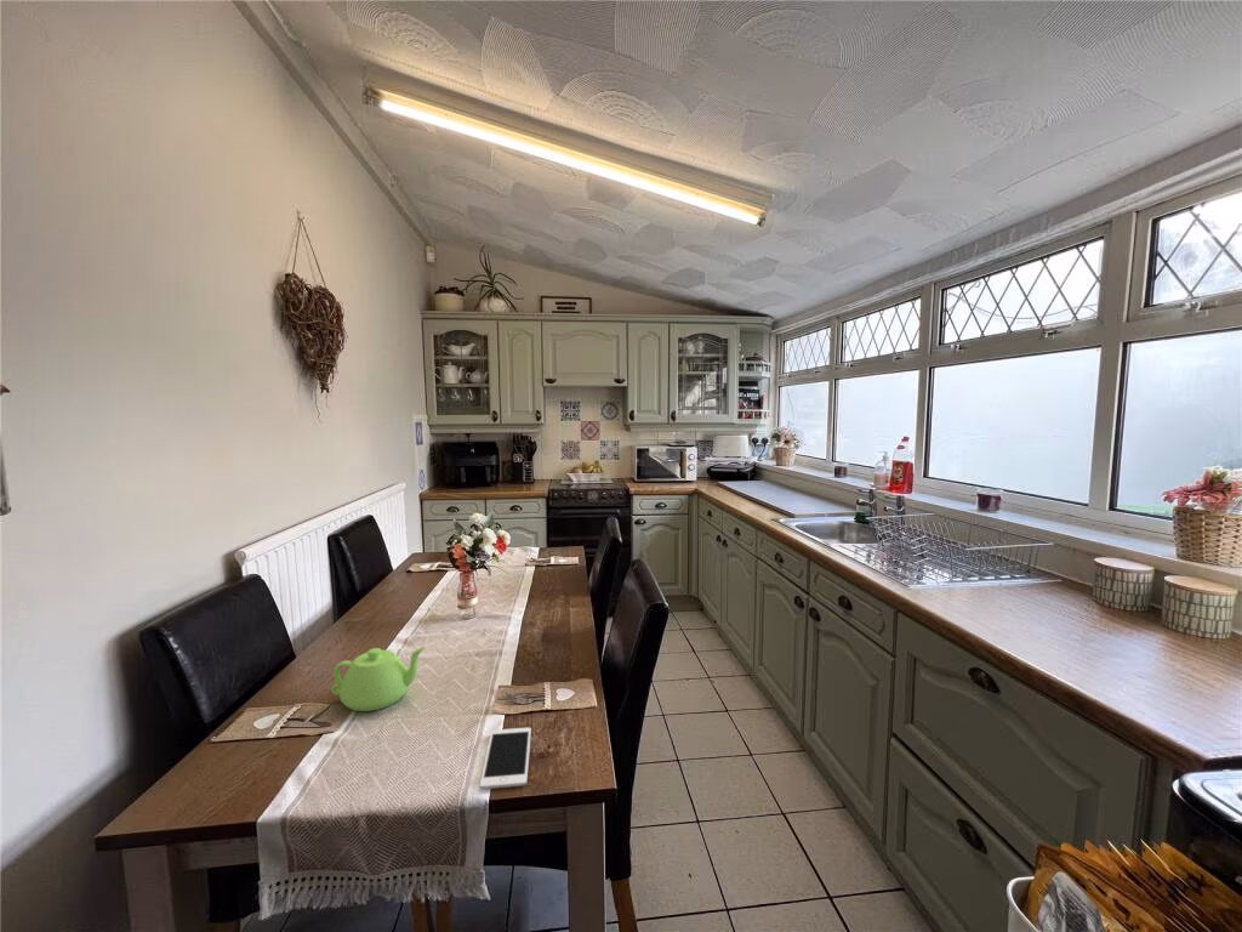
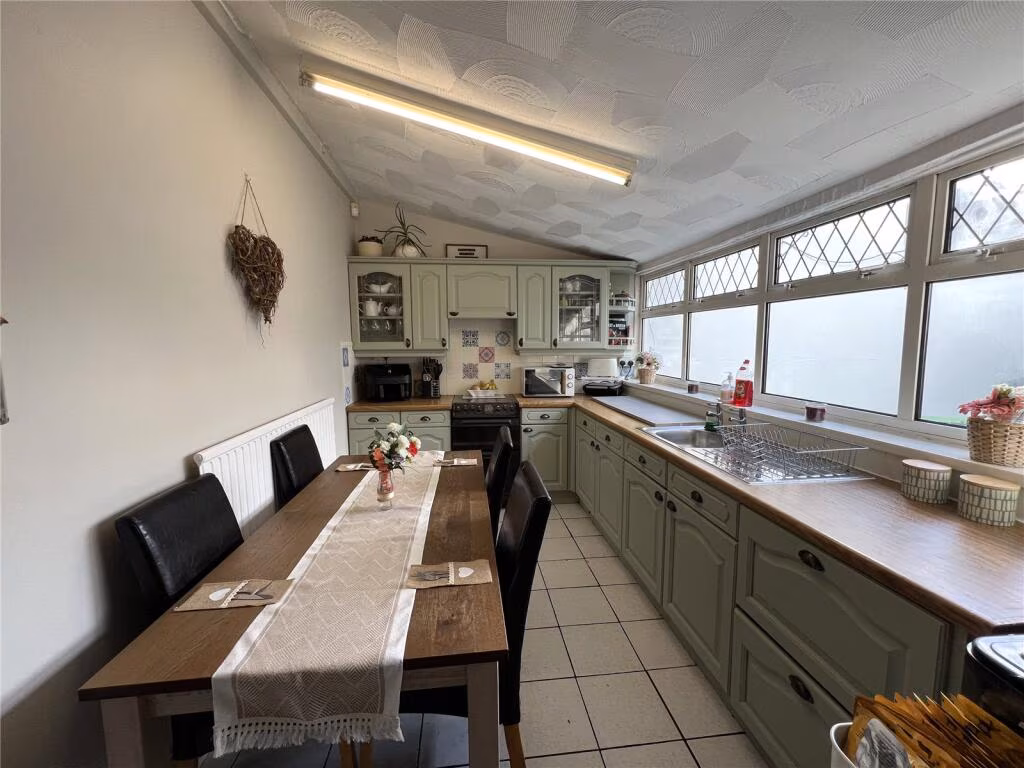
- cell phone (507, 755)
- teapot (378, 672)
